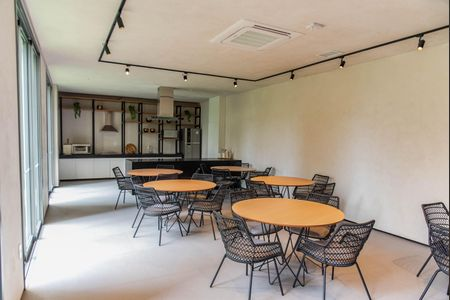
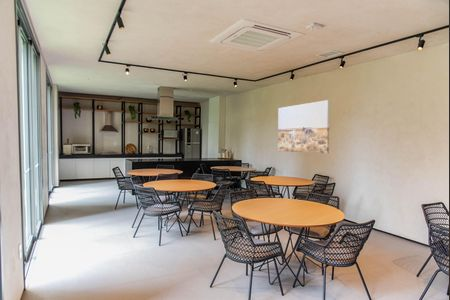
+ wall art (300, 128)
